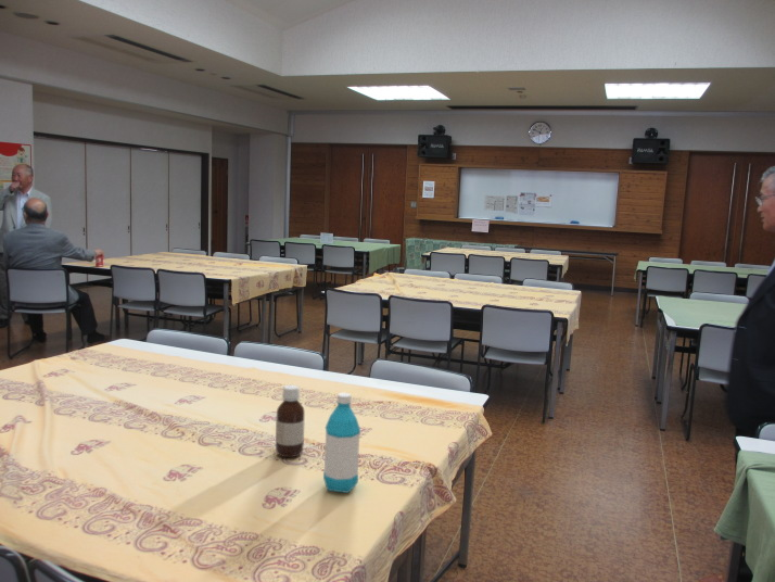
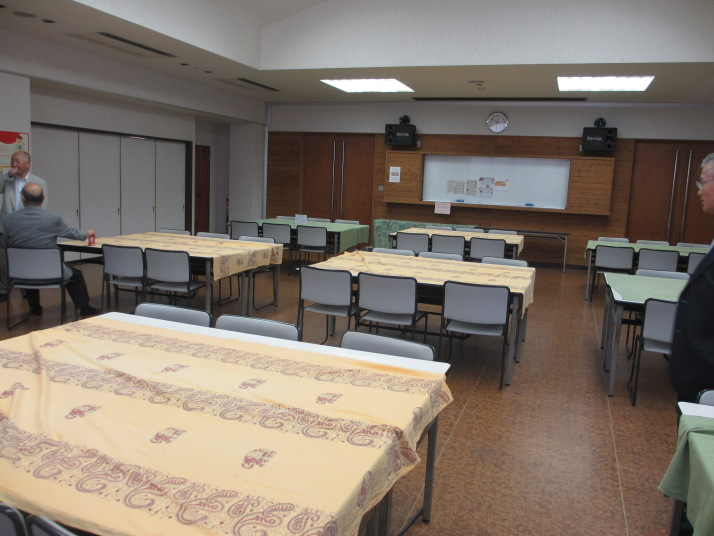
- bottle (290, 420)
- water bottle (342, 441)
